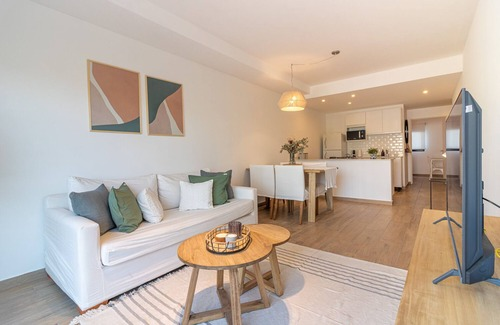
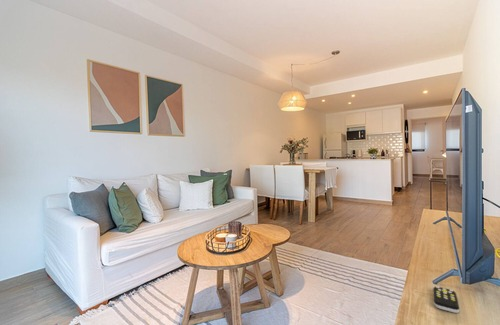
+ remote control (445, 298)
